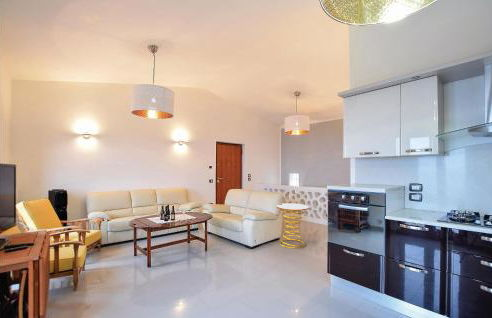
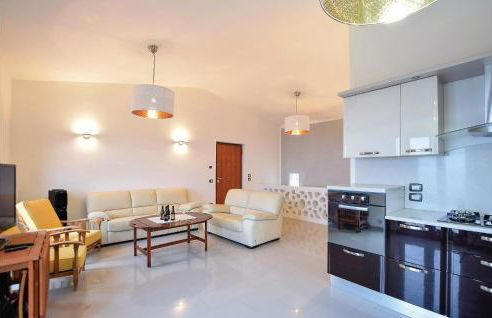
- side table (292, 226)
